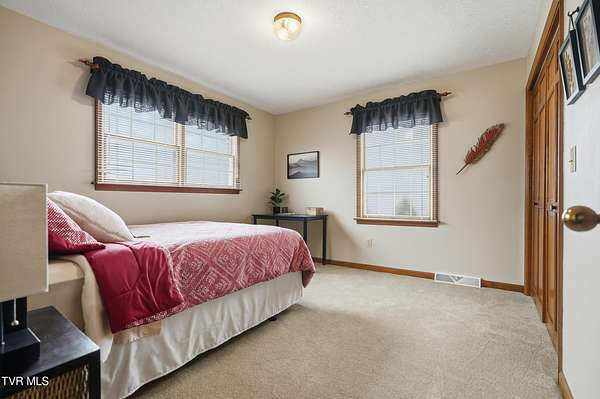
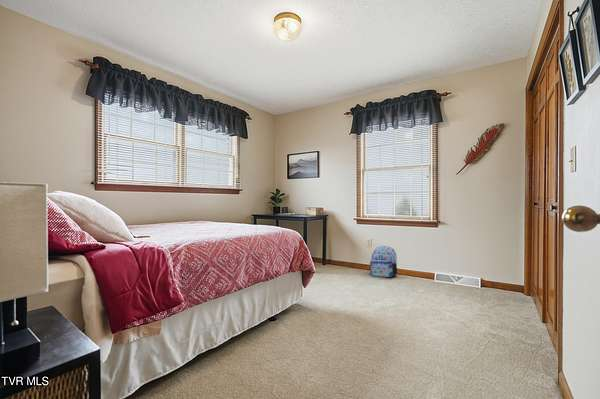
+ backpack (383, 260)
